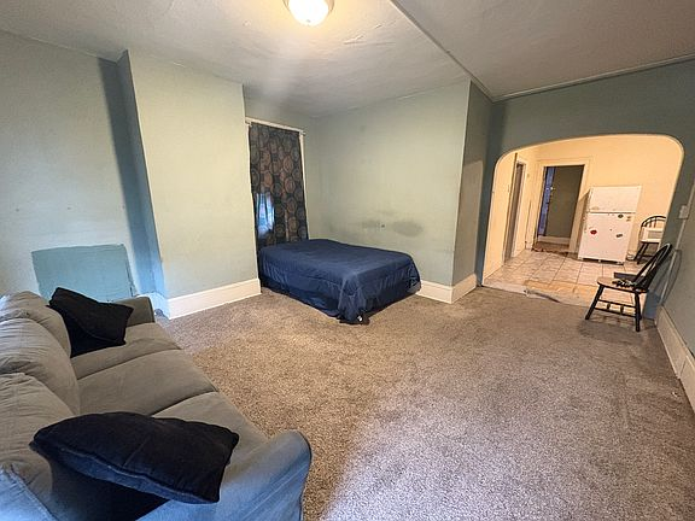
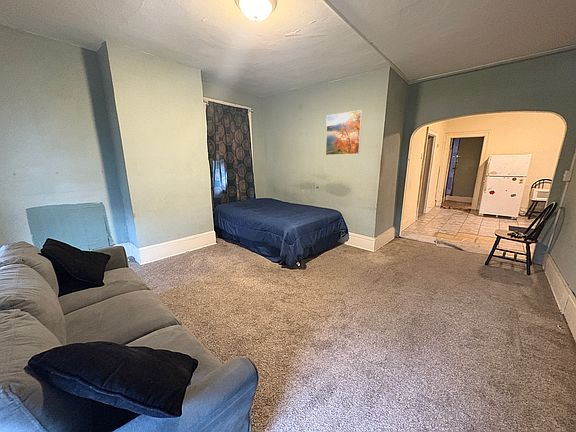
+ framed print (342, 134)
